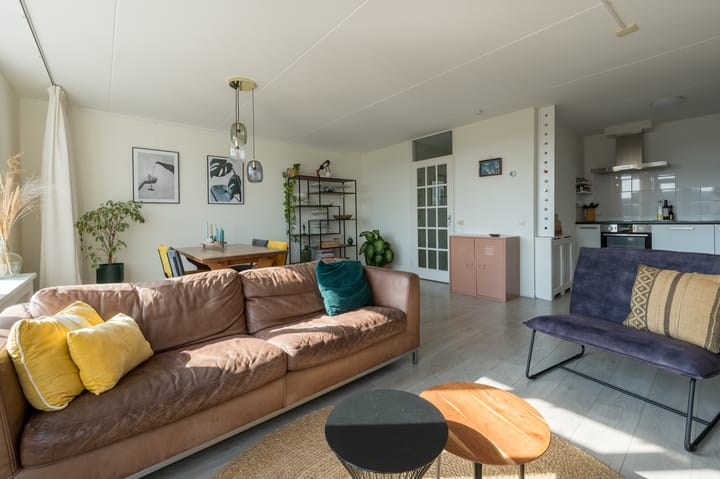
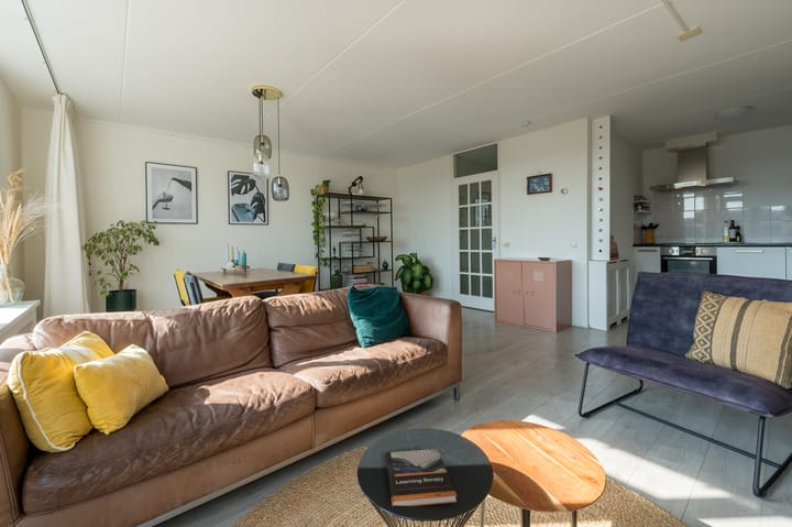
+ book (417, 474)
